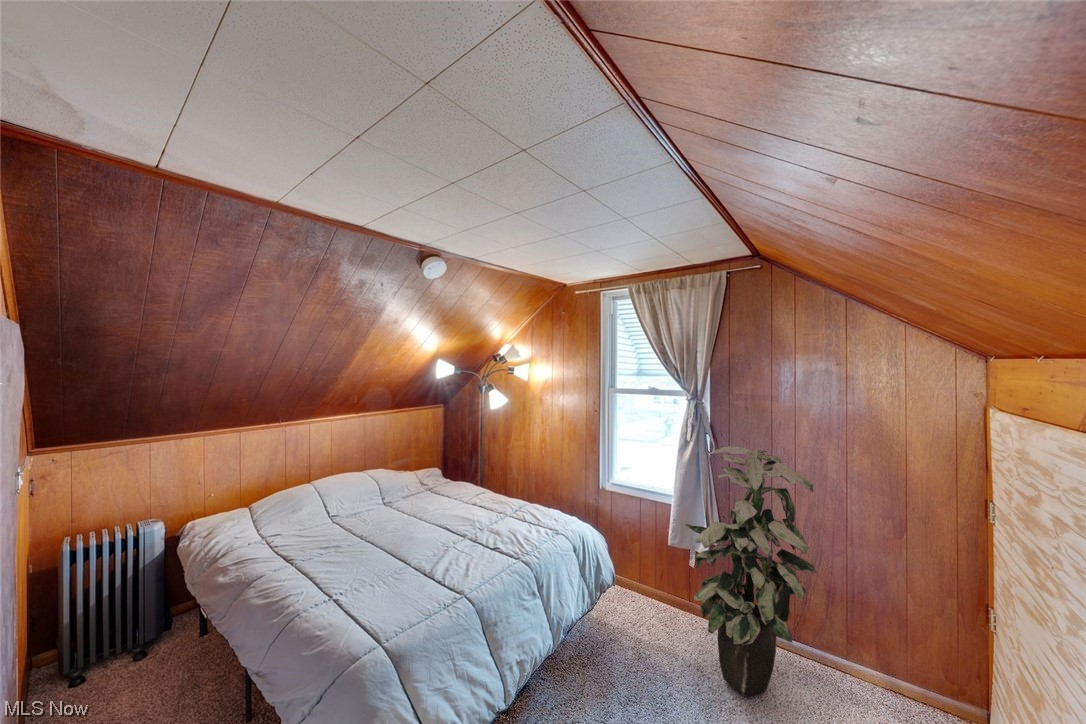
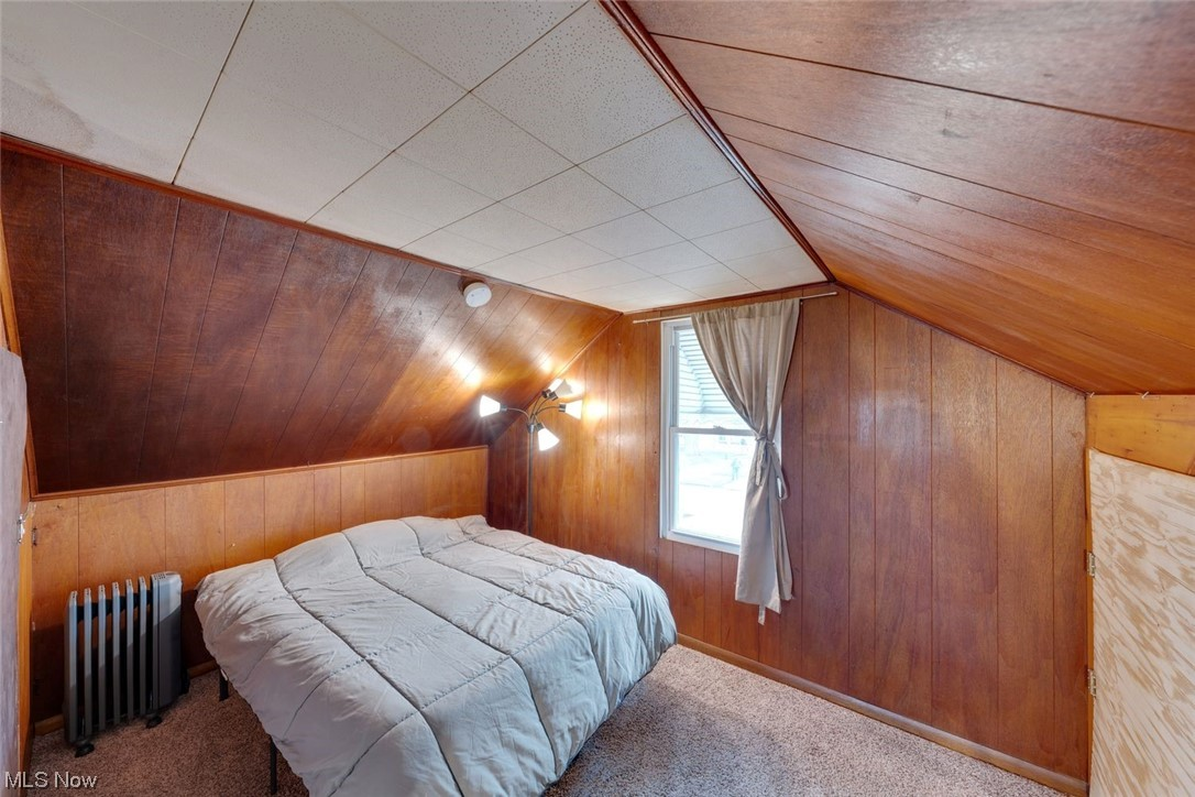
- indoor plant (745, 561)
